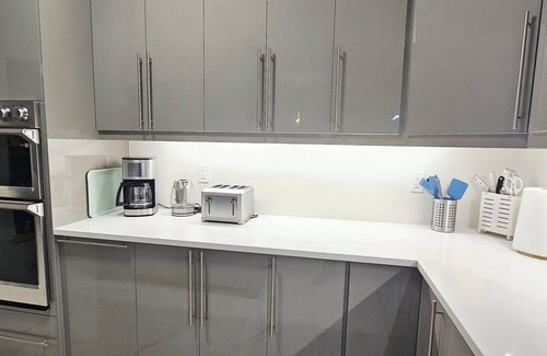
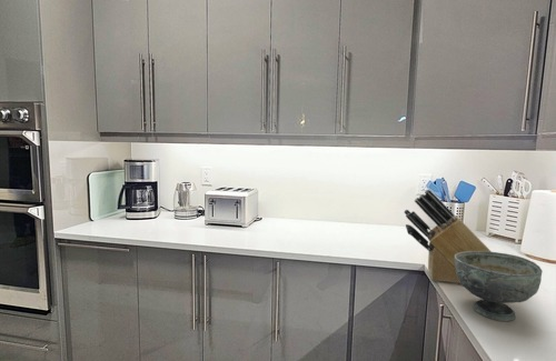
+ bowl (494, 285)
+ knife block (458, 234)
